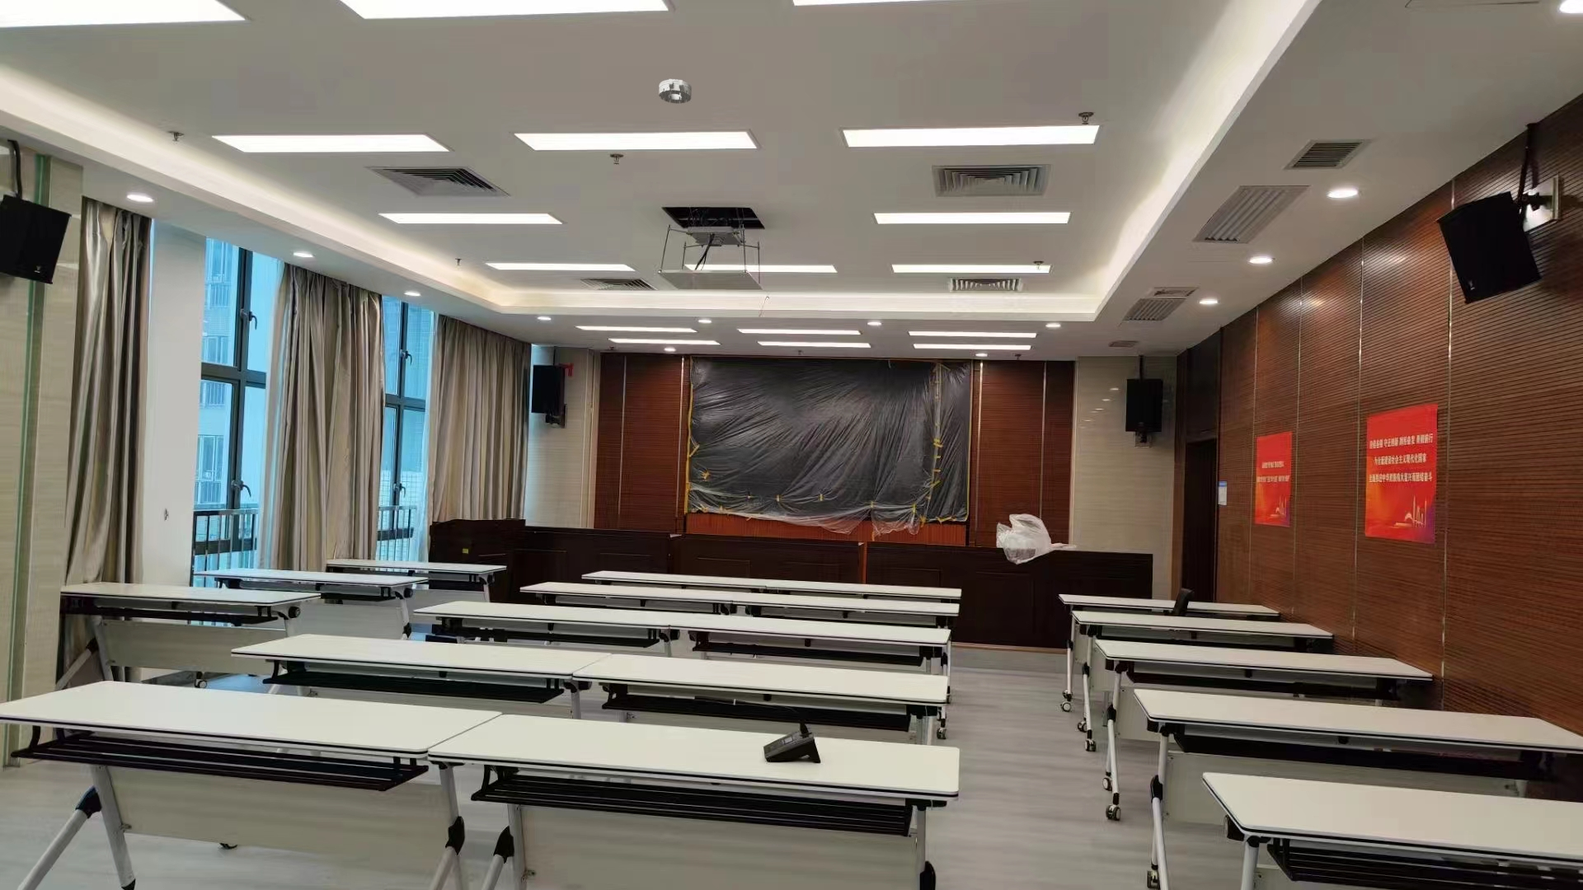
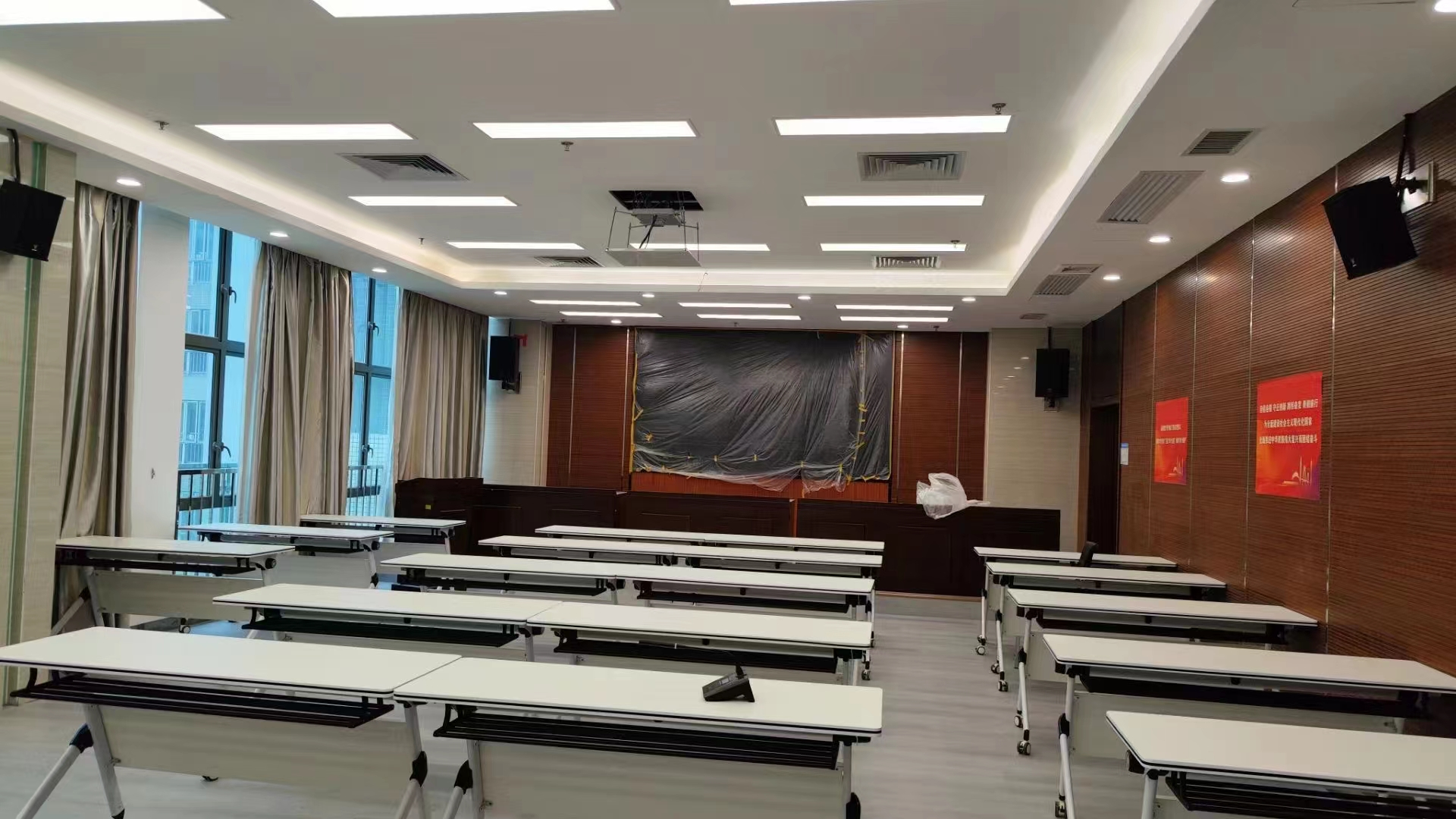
- smoke detector (675, 90)
